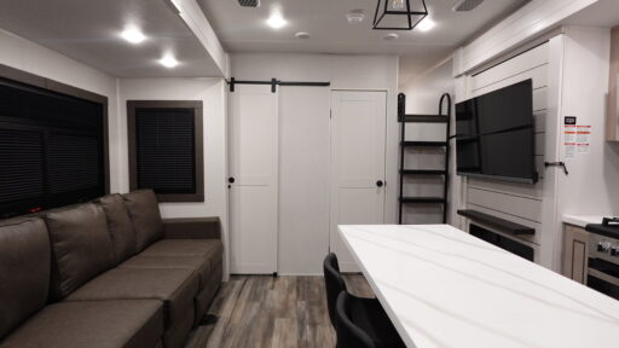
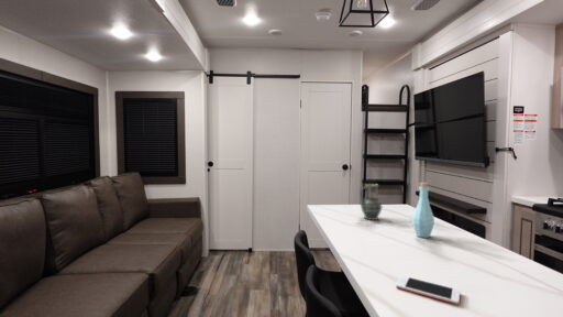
+ cell phone (427, 288)
+ vase (371, 201)
+ bottle (423, 209)
